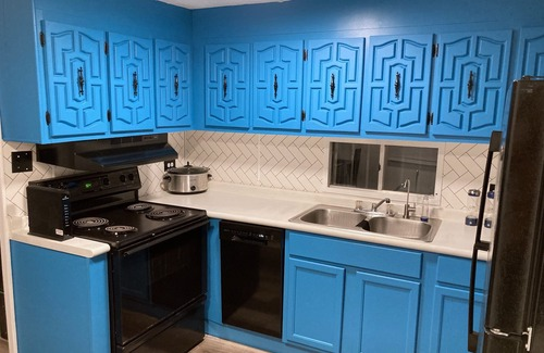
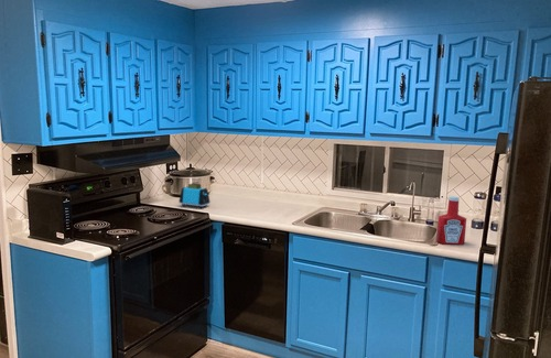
+ soap bottle (452, 219)
+ toaster (194, 195)
